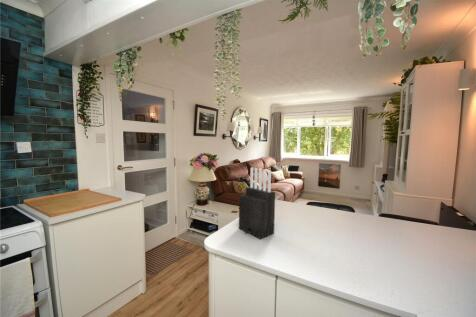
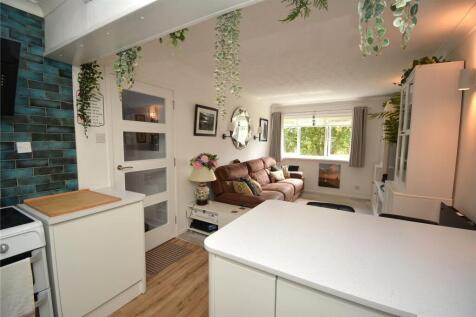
- knife block (255, 200)
